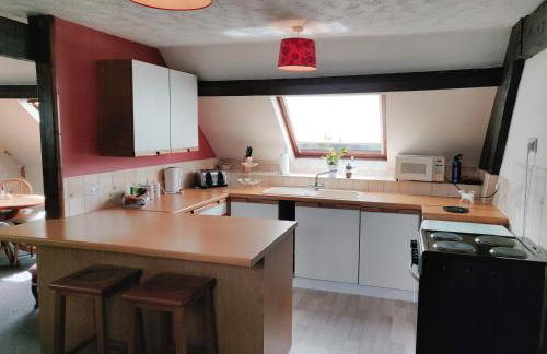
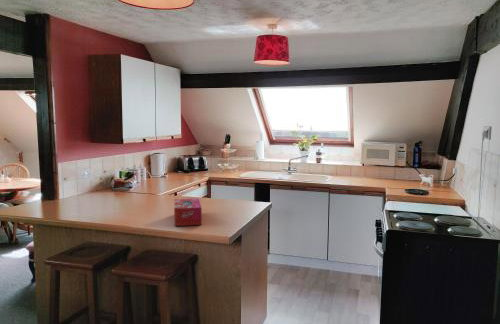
+ tissue box (187, 211)
